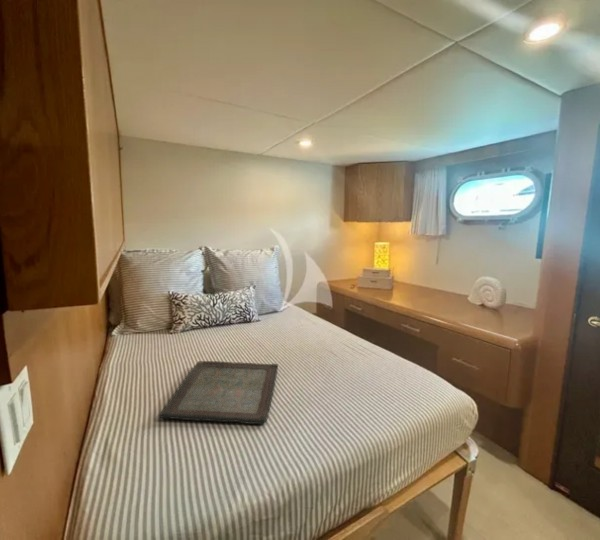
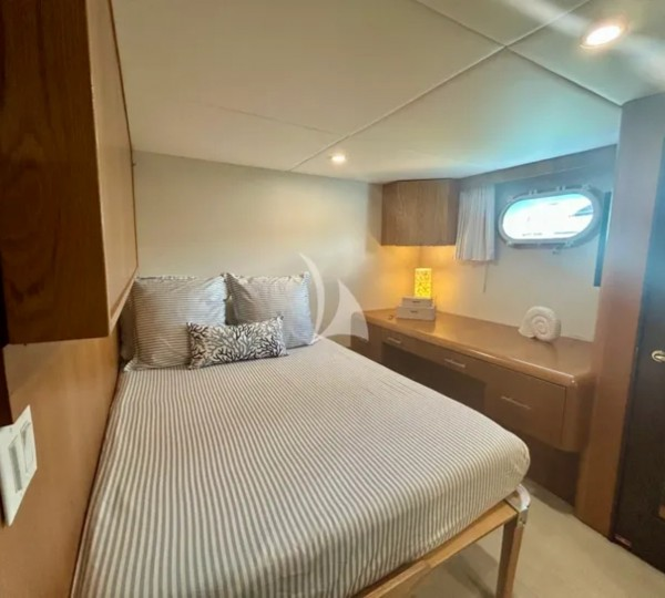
- serving tray (226, 386)
